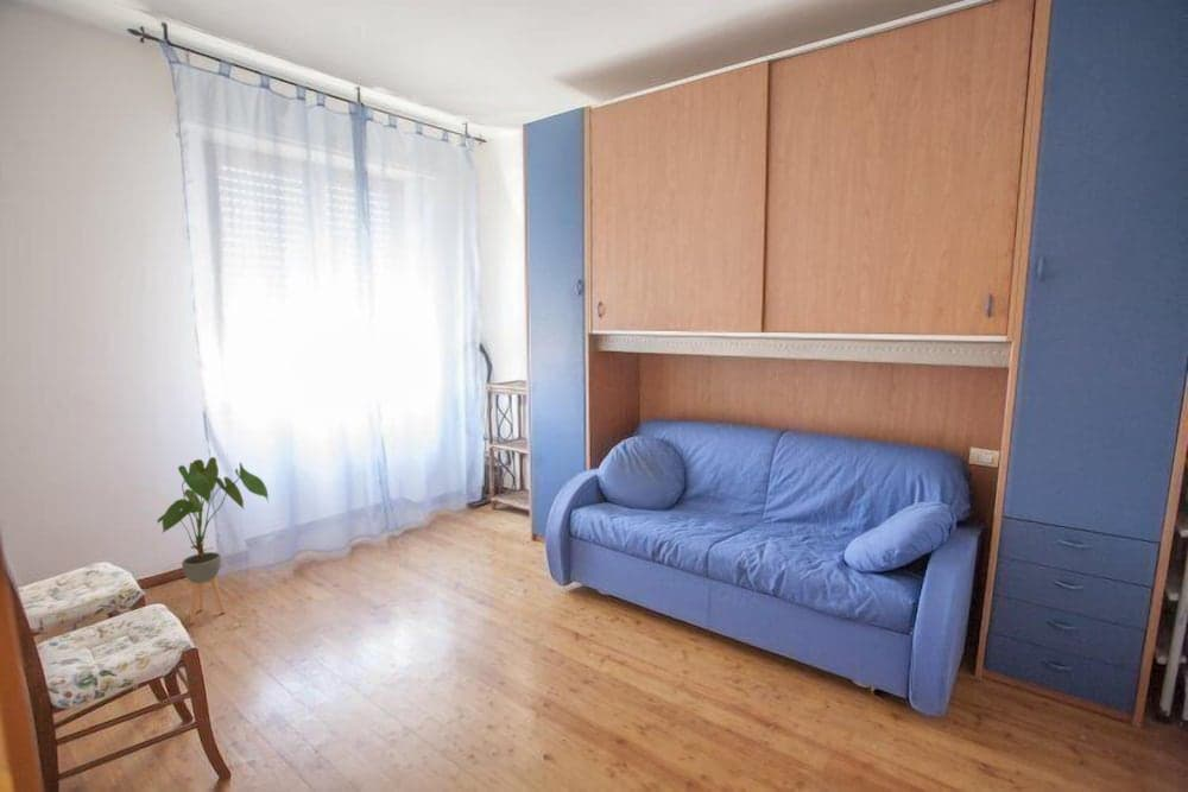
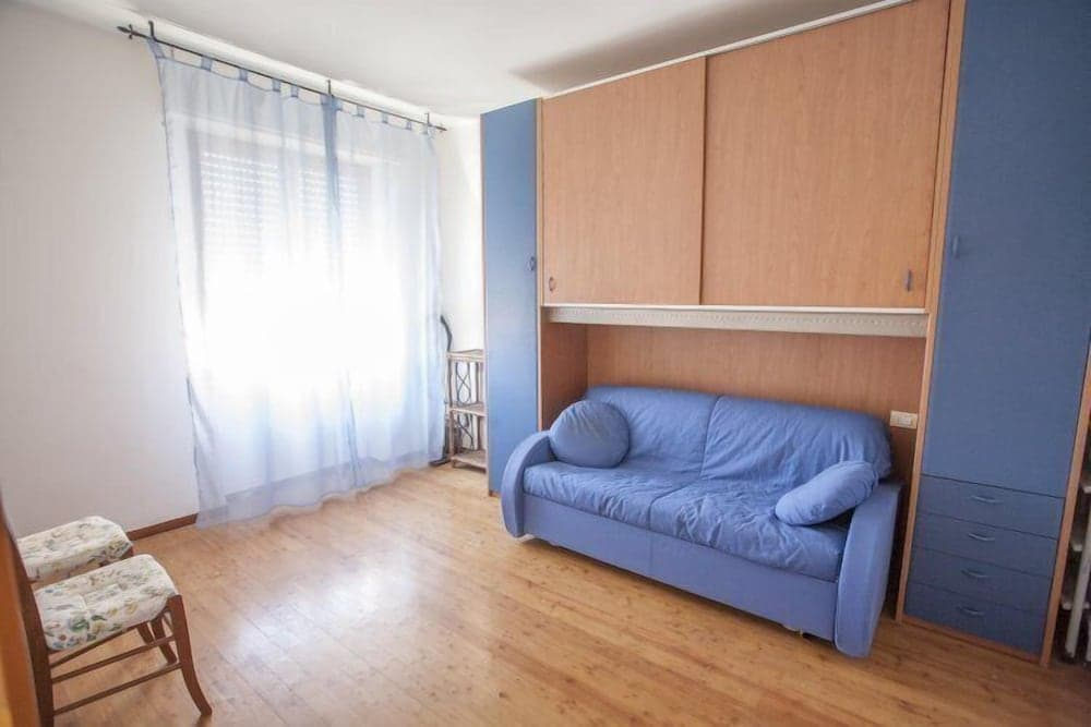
- house plant (204, 537)
